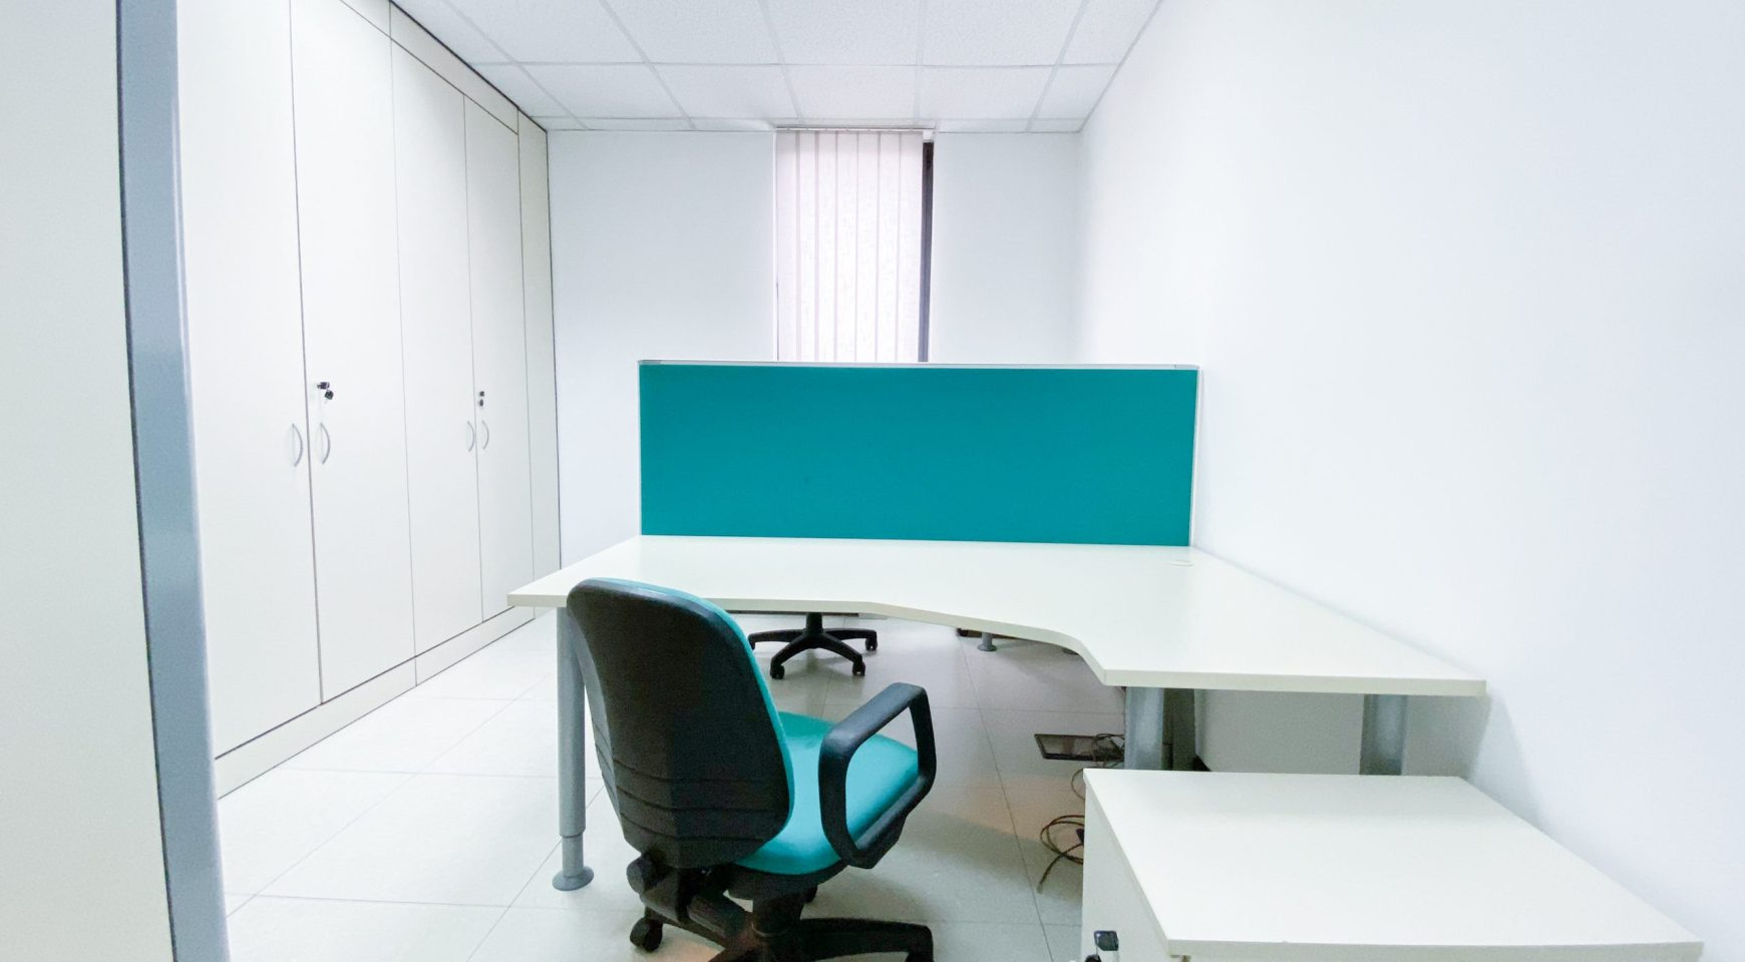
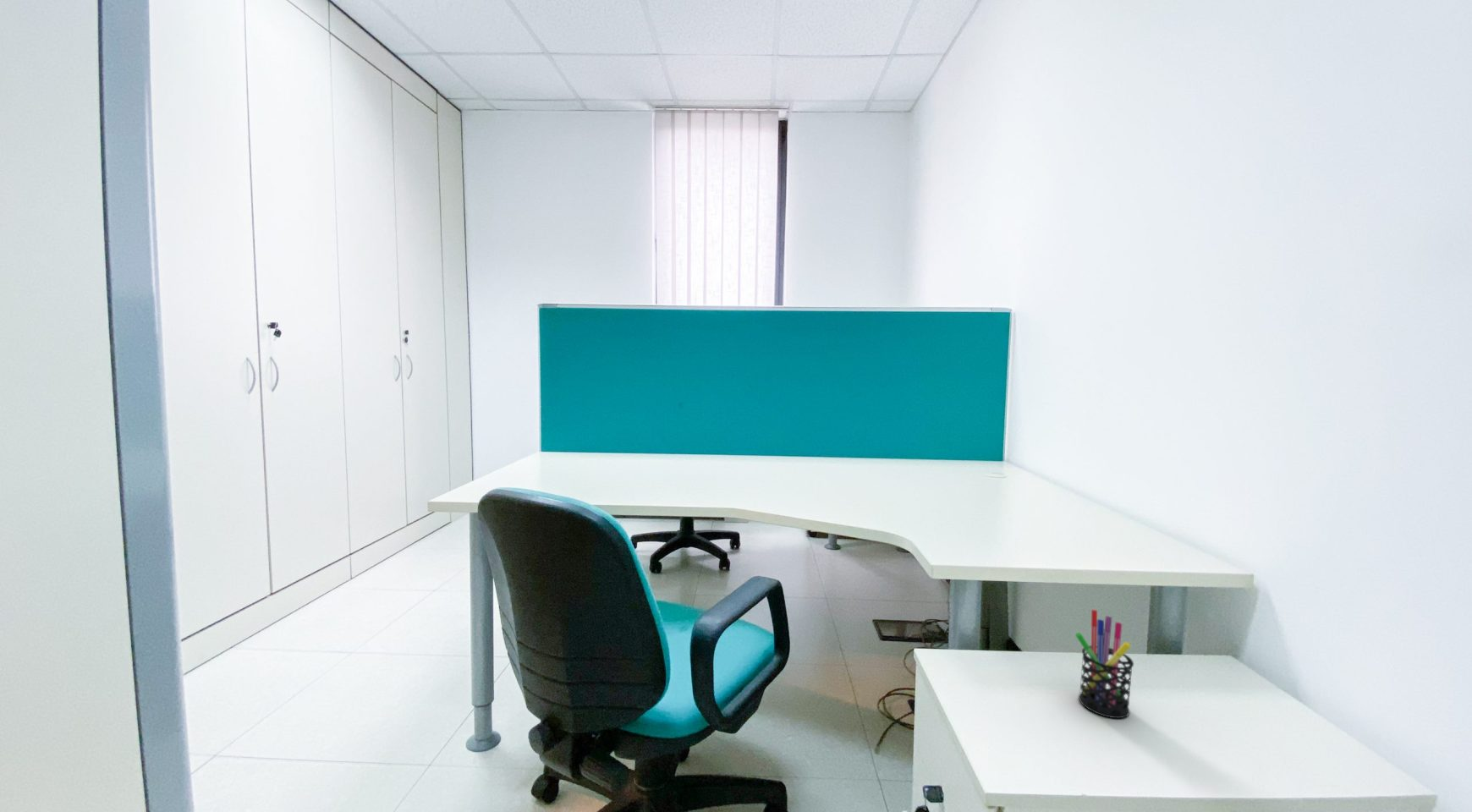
+ pen holder (1100, 661)
